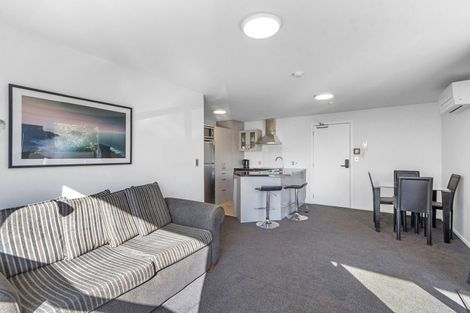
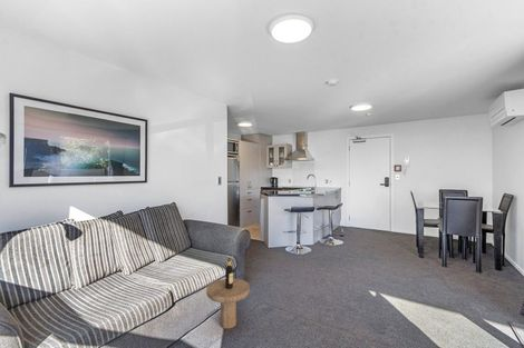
+ side table (227, 290)
